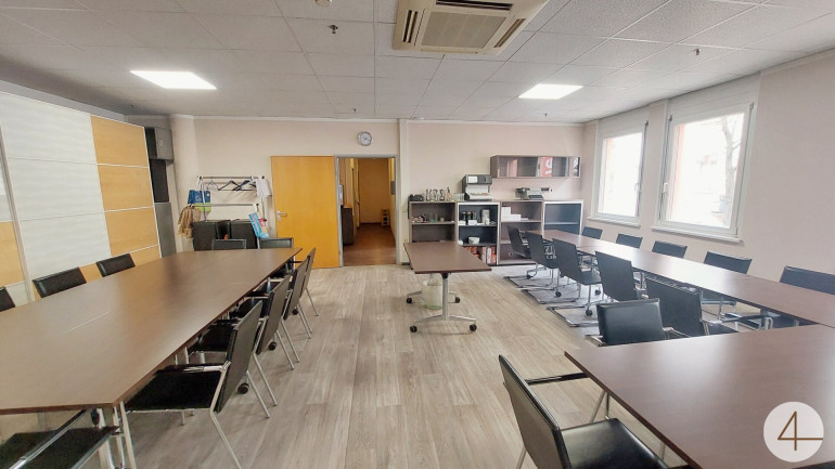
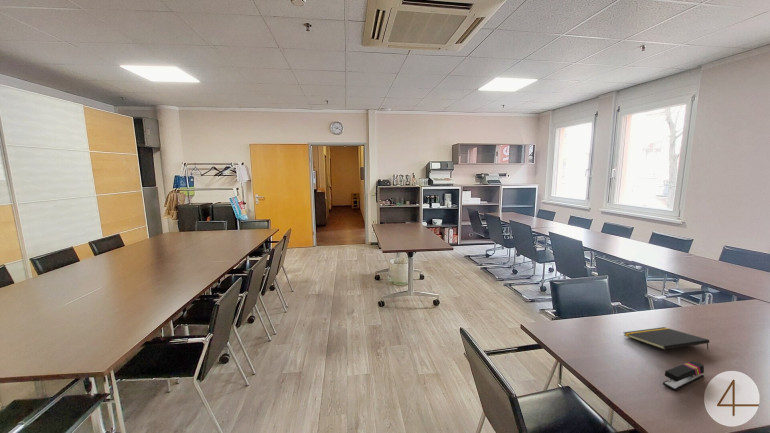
+ stapler (684, 373)
+ notepad (664, 337)
